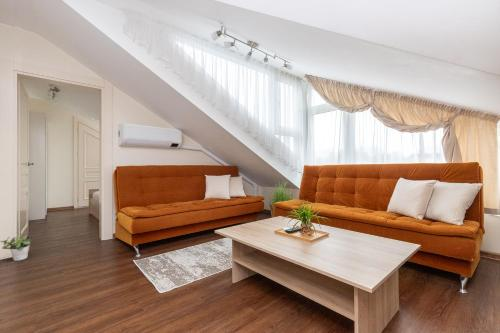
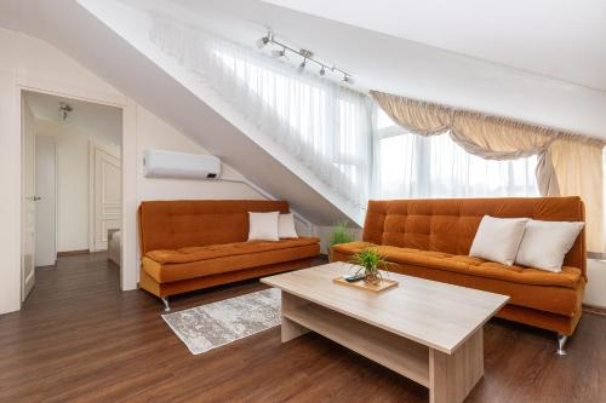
- potted plant (16, 248)
